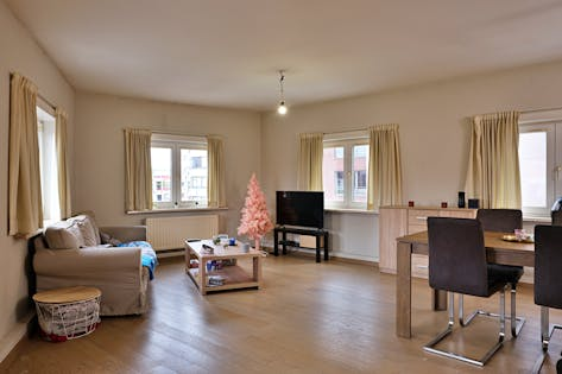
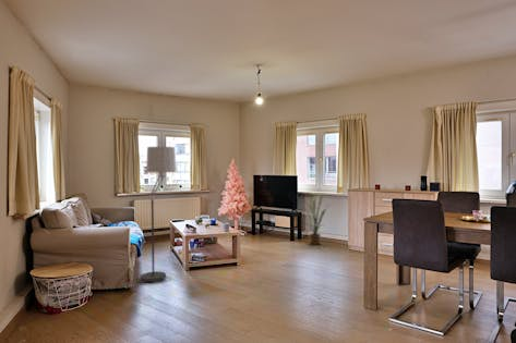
+ floor lamp (153, 217)
+ house plant (315, 218)
